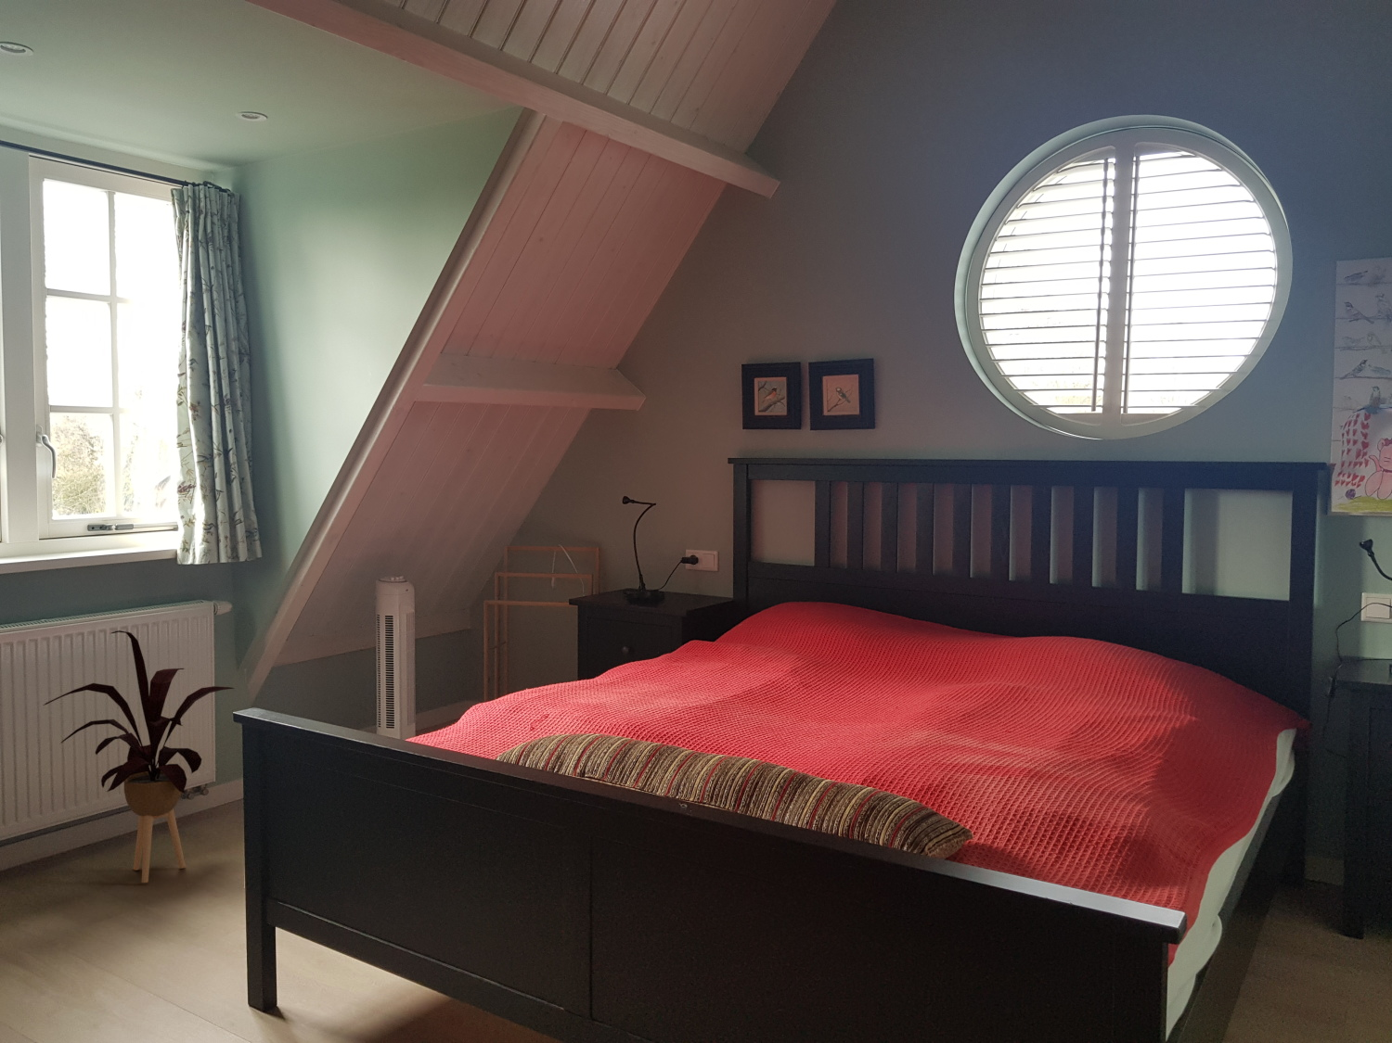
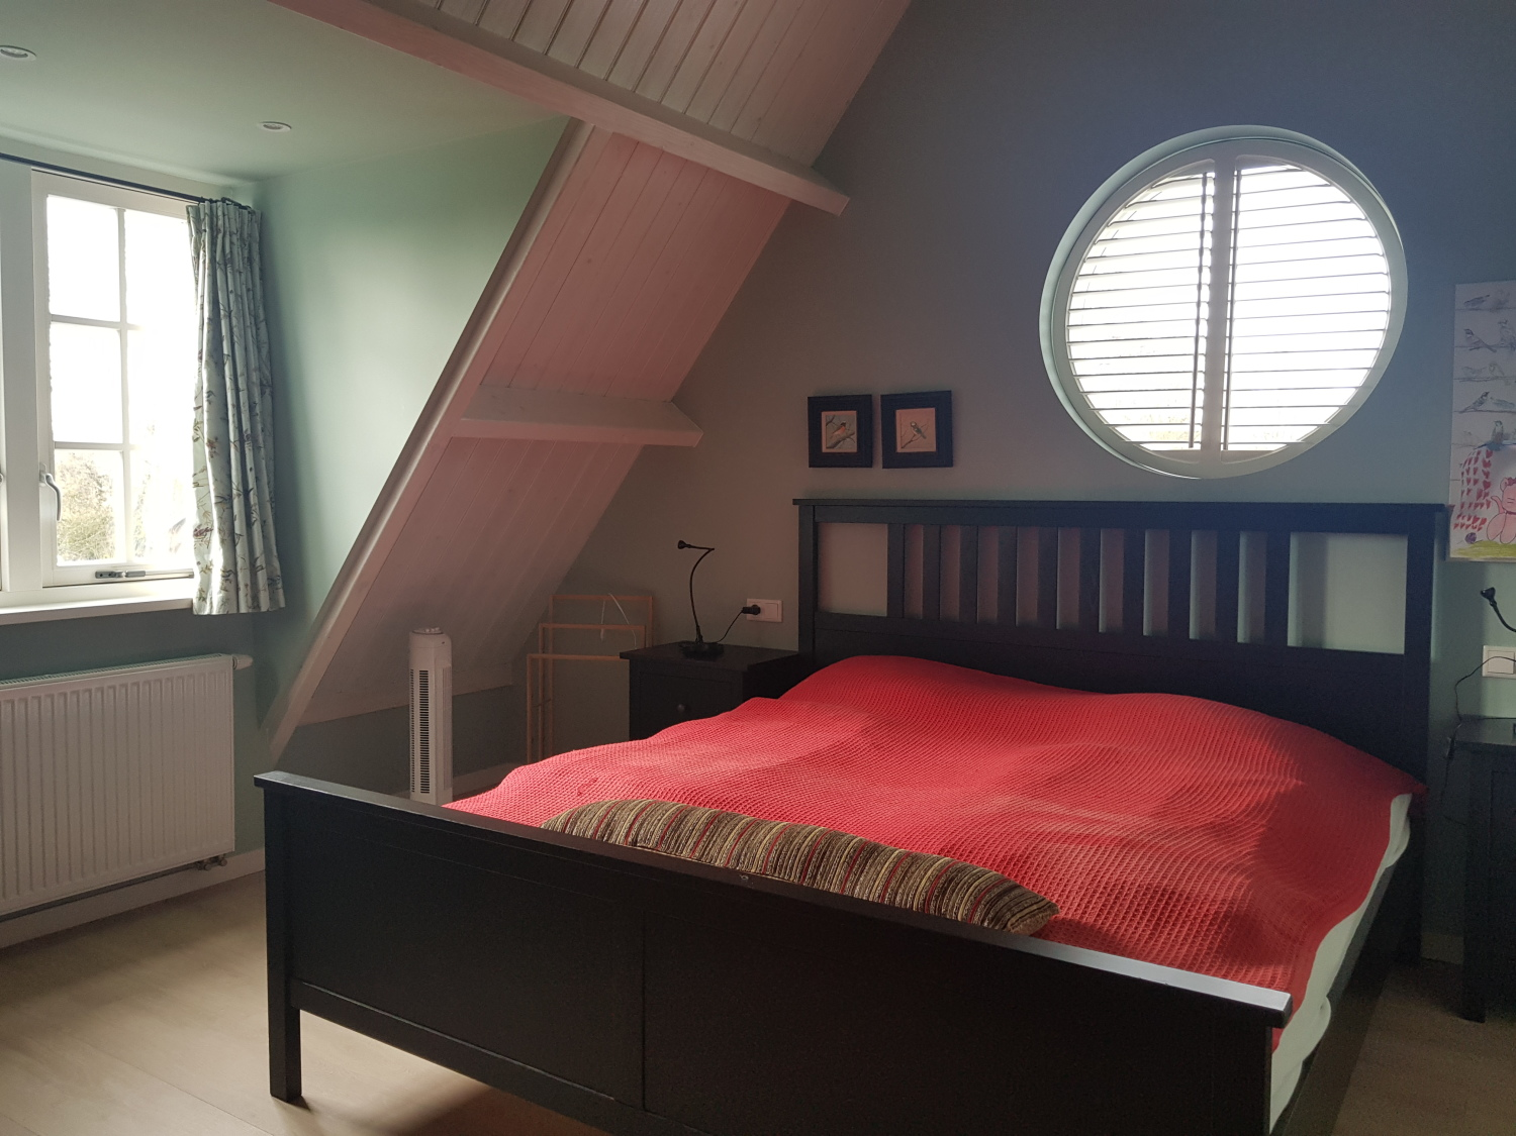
- house plant (142, 748)
